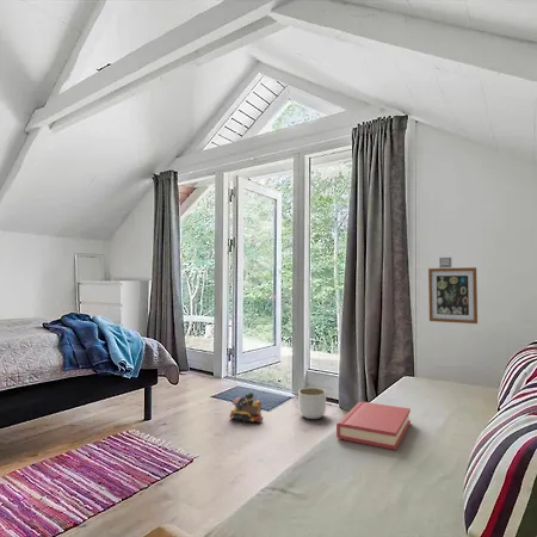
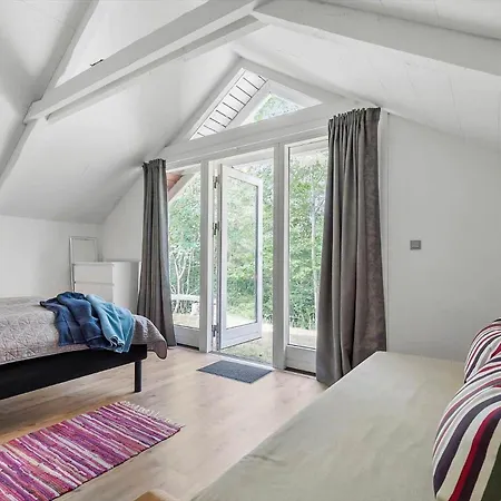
- hardback book (375, 422)
- wall art (451, 295)
- toy train (246, 406)
- planter (311, 403)
